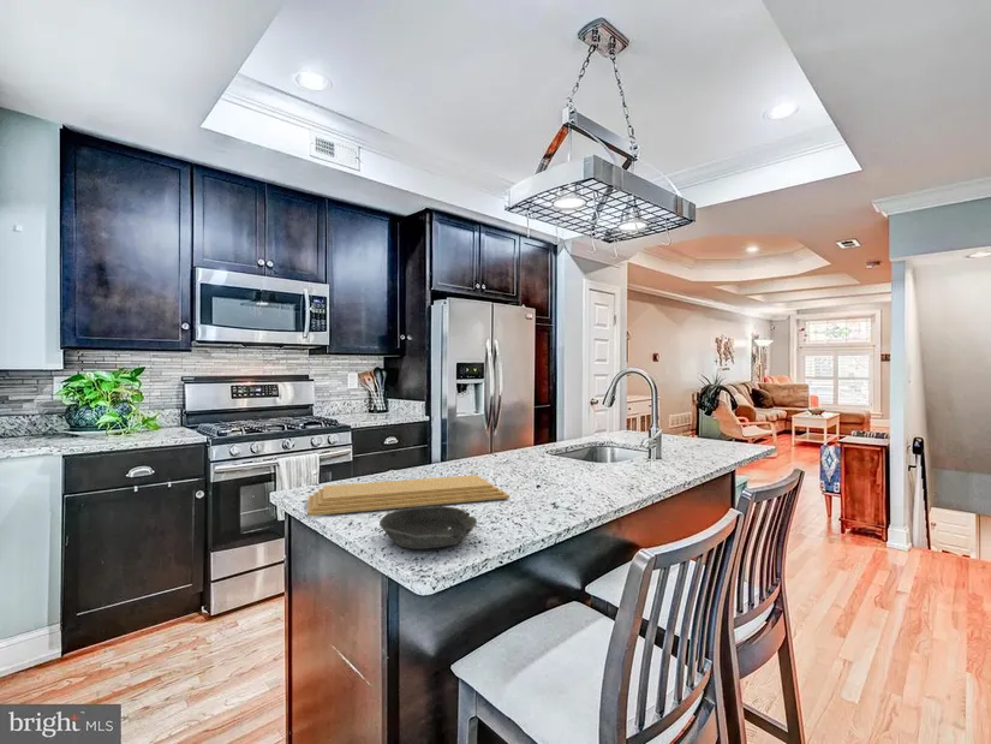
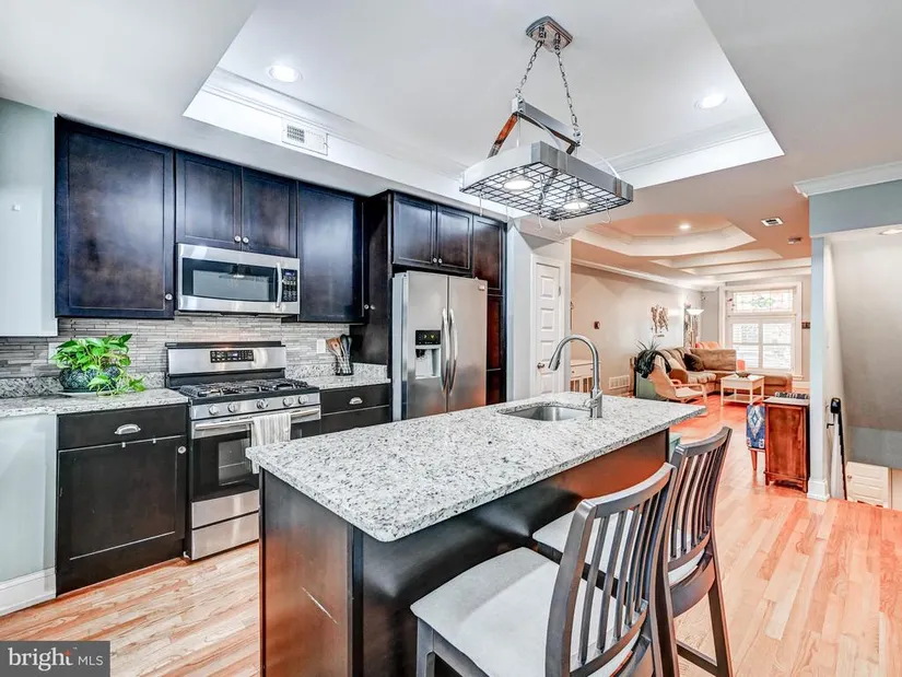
- cutting board (408, 492)
- bowl (429, 528)
